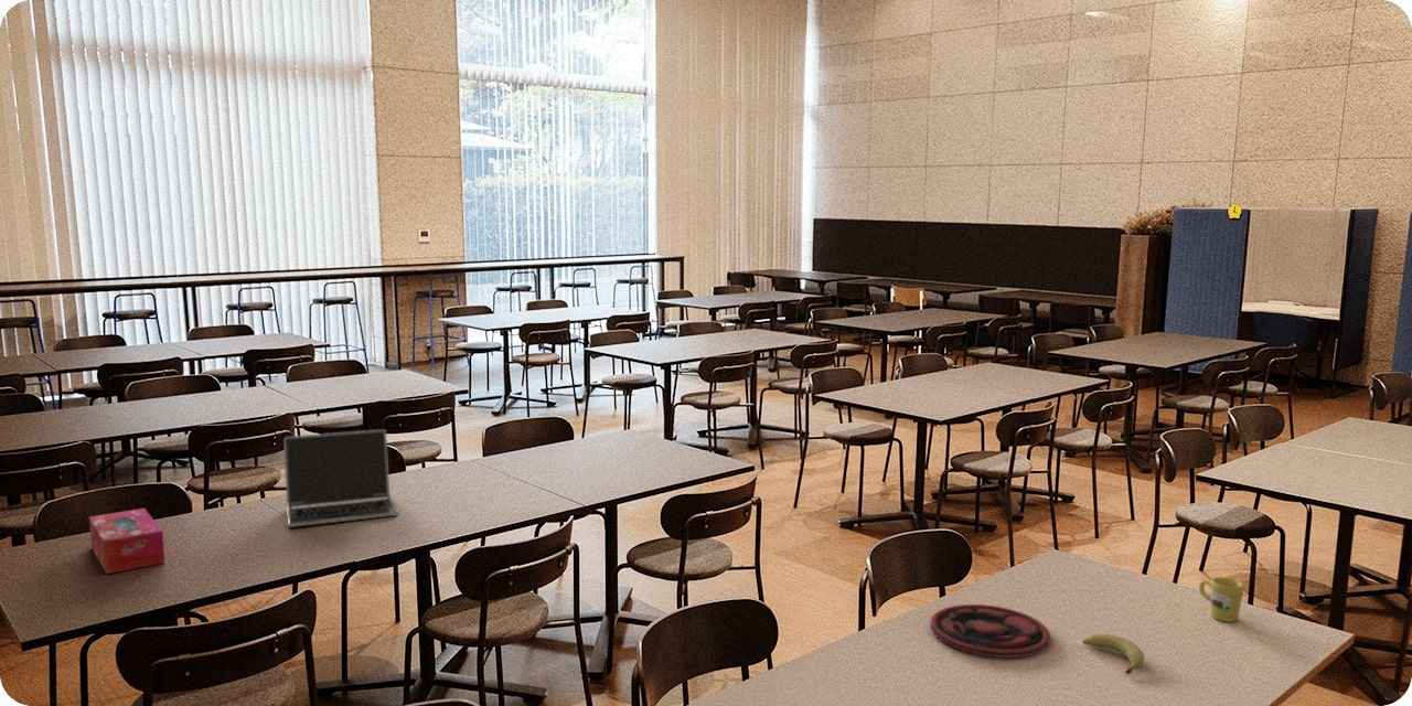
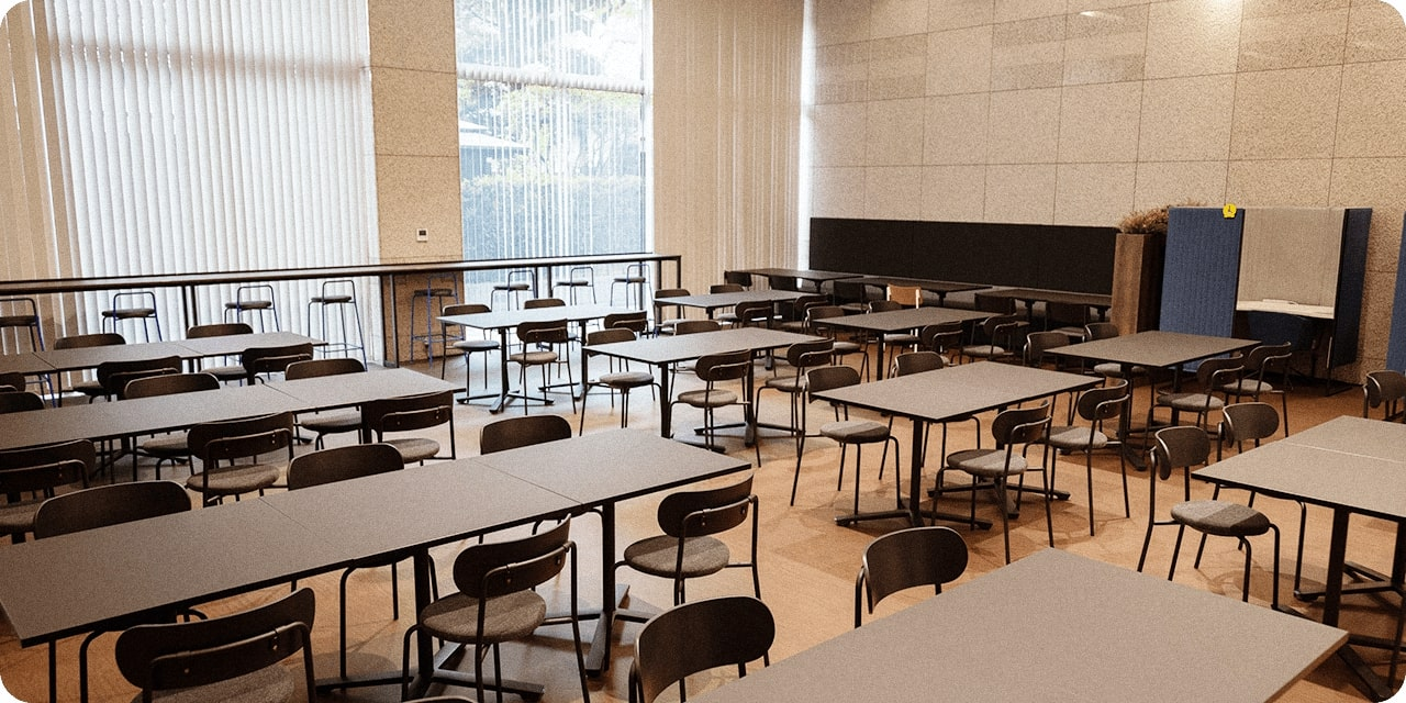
- tissue box (126, 539)
- laptop (340, 475)
- mug (1219, 597)
- fruit (1117, 650)
- plate (988, 628)
